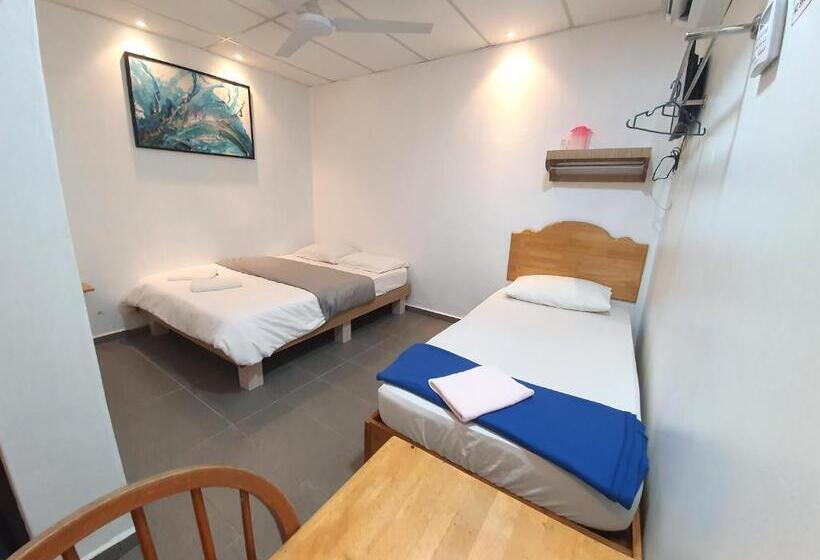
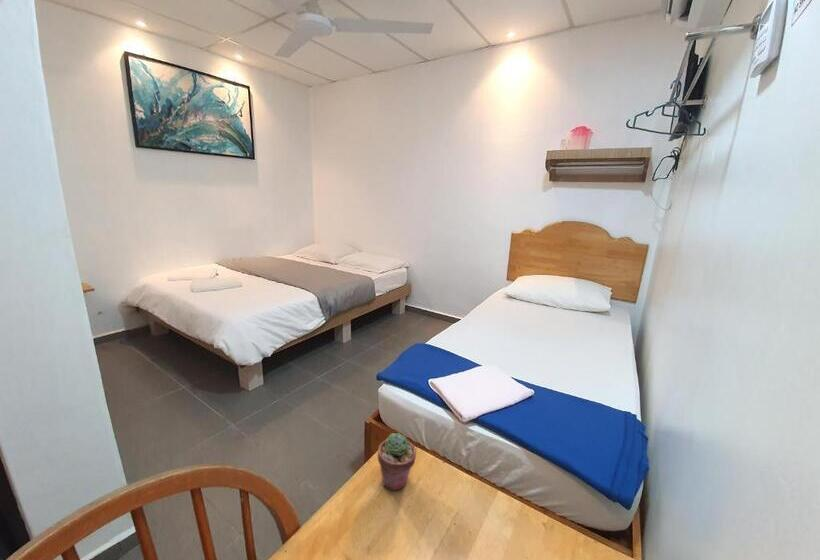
+ potted succulent (396, 458)
